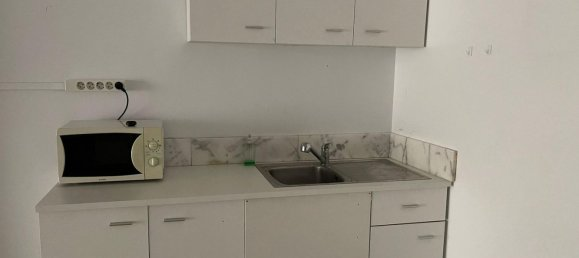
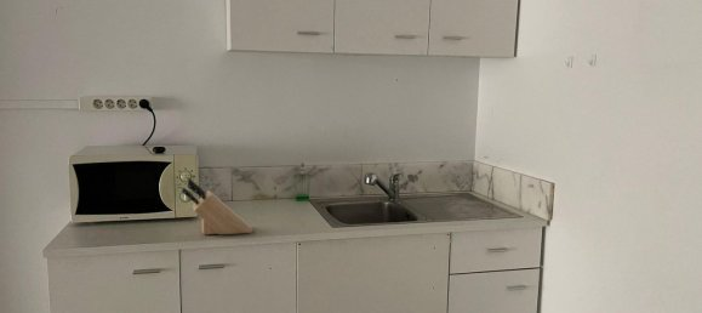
+ knife block (217, 205)
